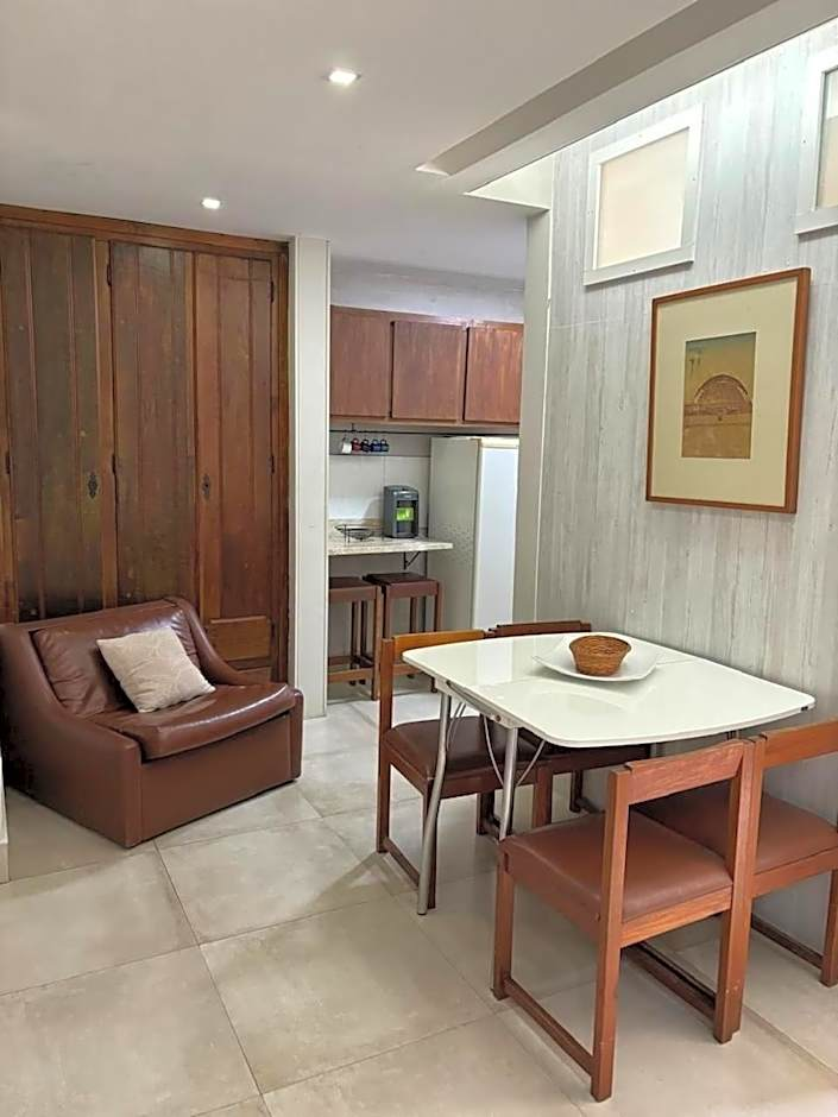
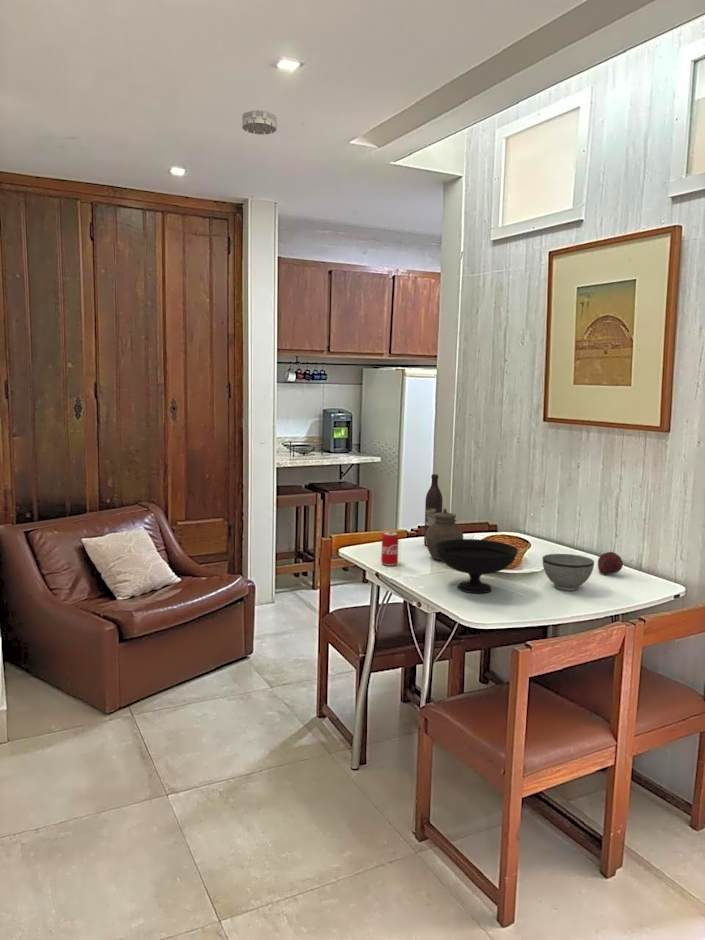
+ bowl (567, 573)
+ jar (444, 533)
+ smoke detector (259, 121)
+ beverage can (389, 548)
+ bowl (475, 568)
+ apple (610, 563)
+ wine bottle (433, 509)
